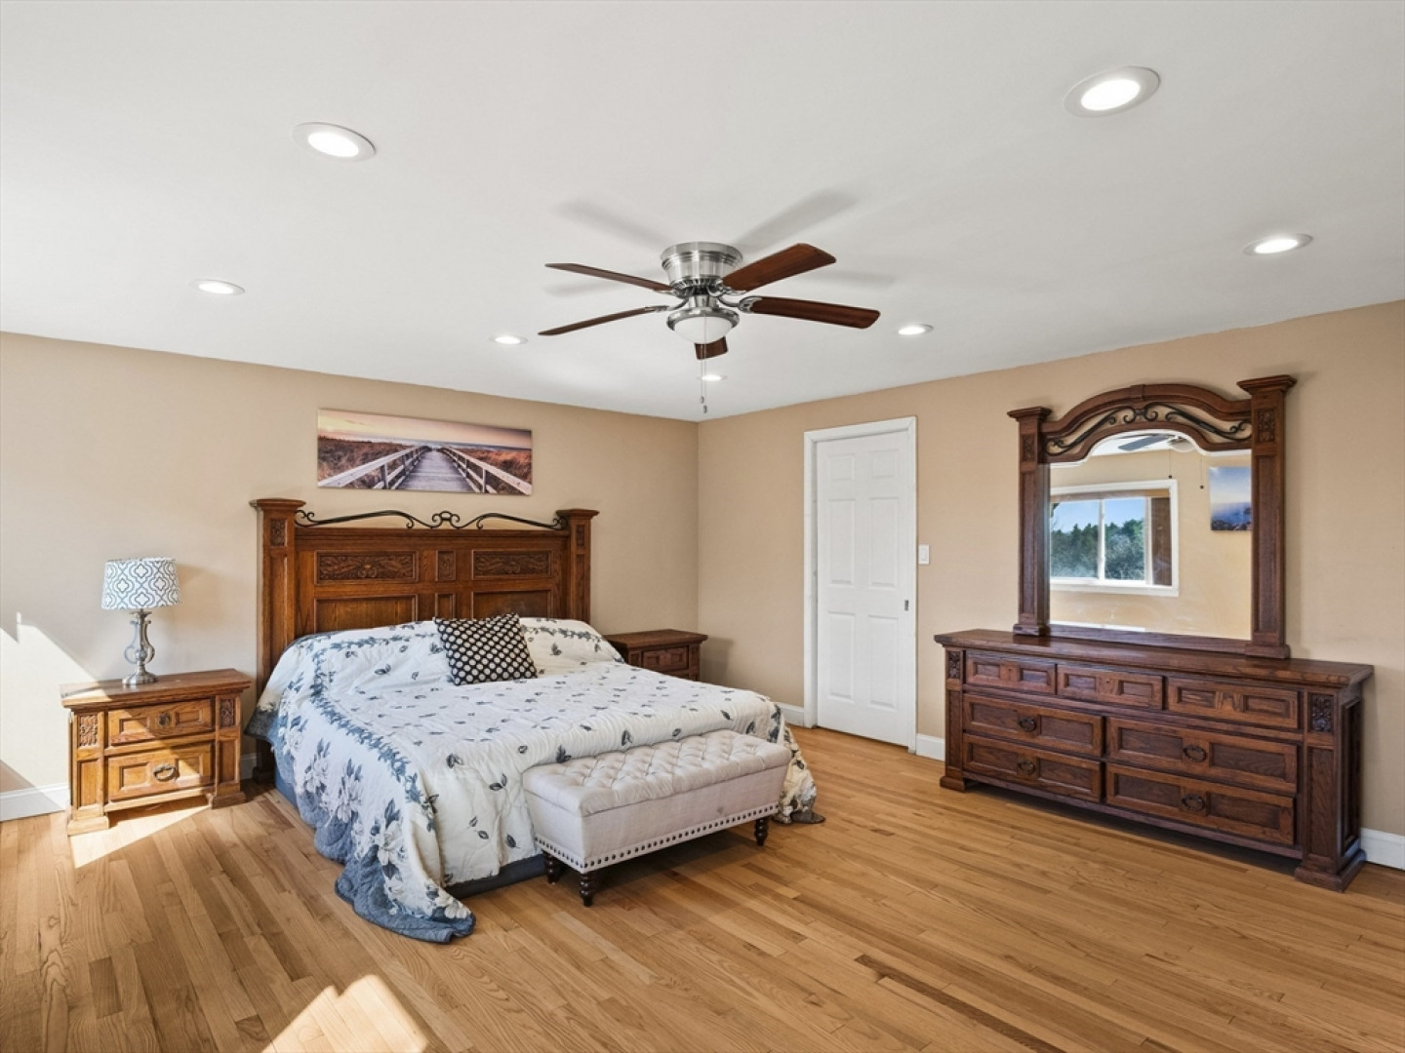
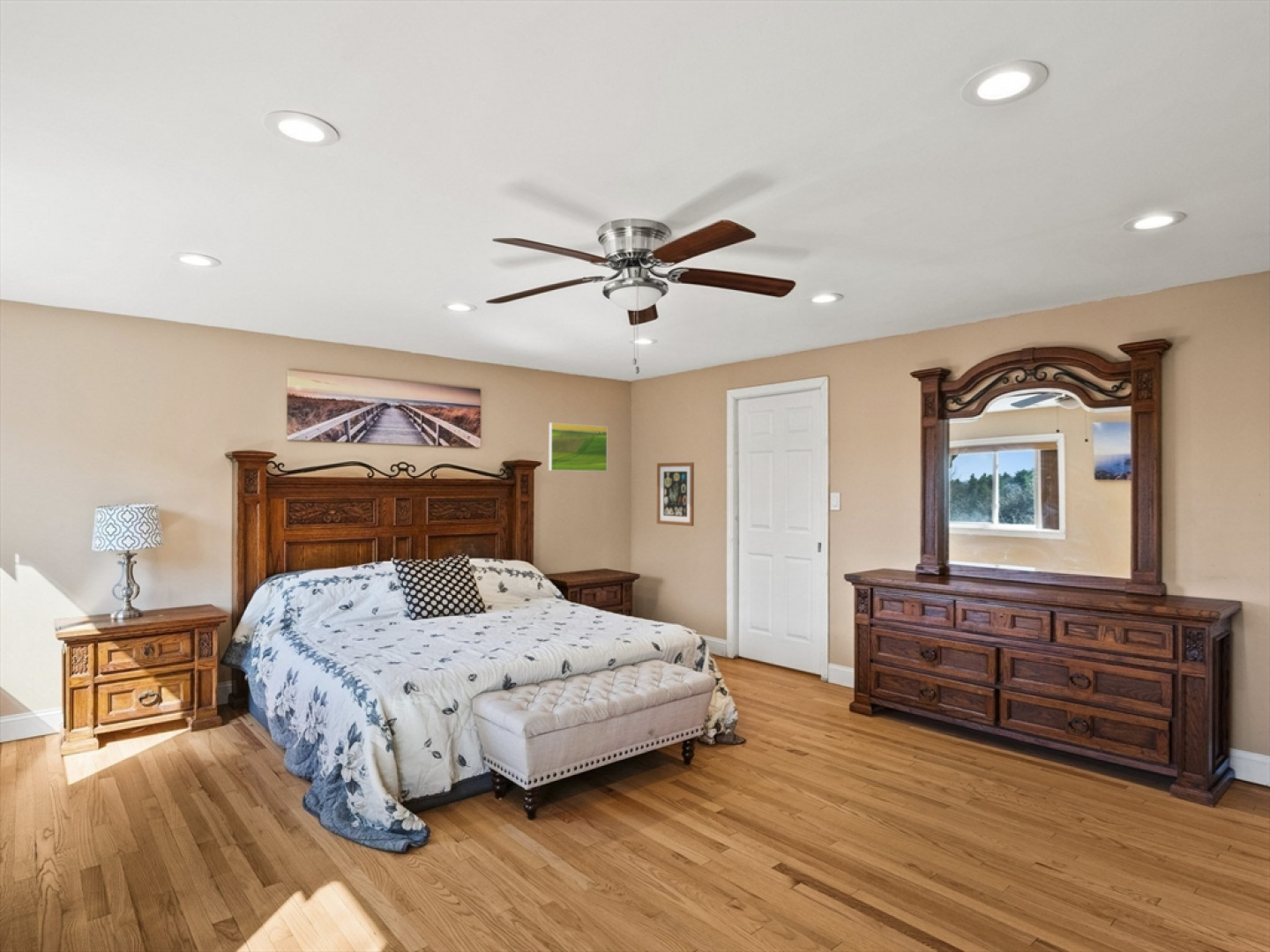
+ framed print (579, 448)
+ wall art (675, 494)
